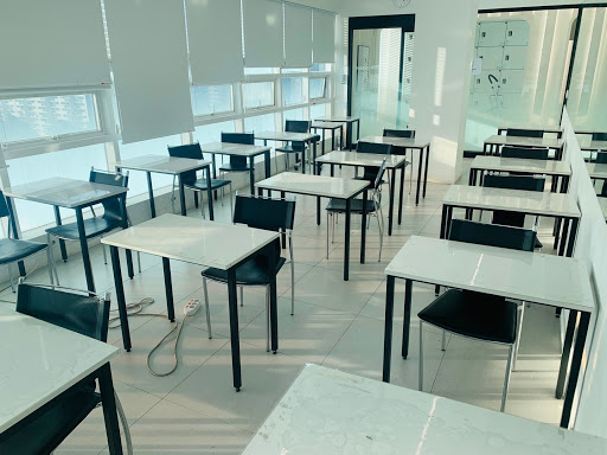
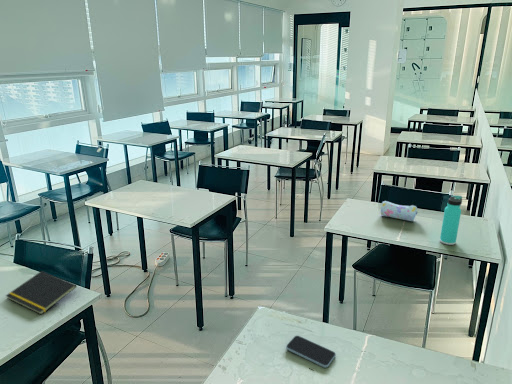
+ smartphone (310, 350)
+ thermos bottle (451, 219)
+ pencil case (398, 210)
+ notepad (41, 291)
